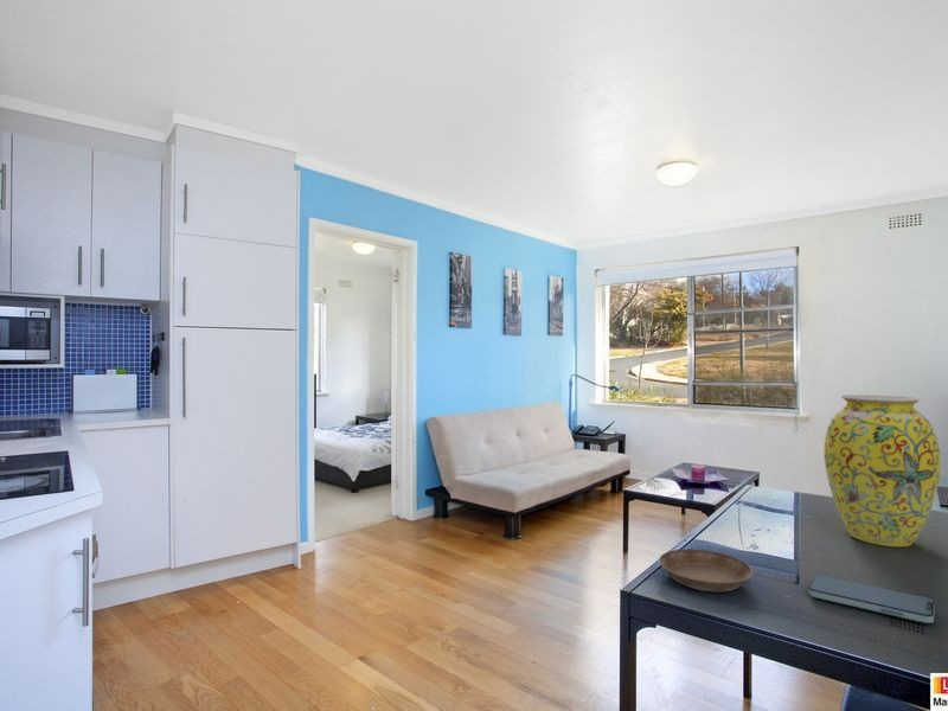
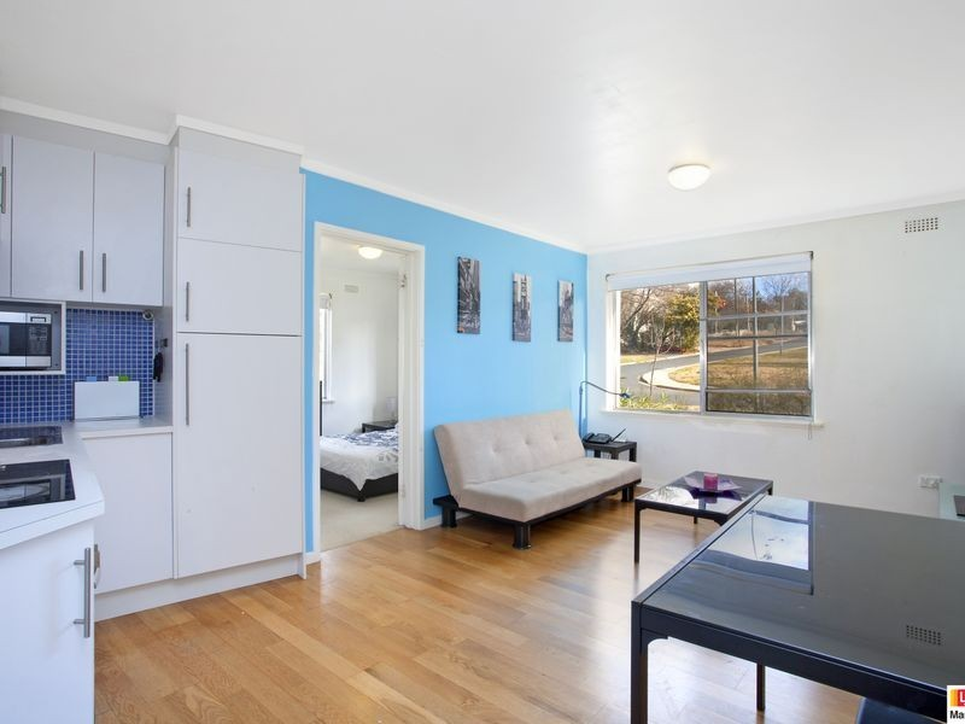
- vase (878, 467)
- smartphone (869, 597)
- saucer (704, 571)
